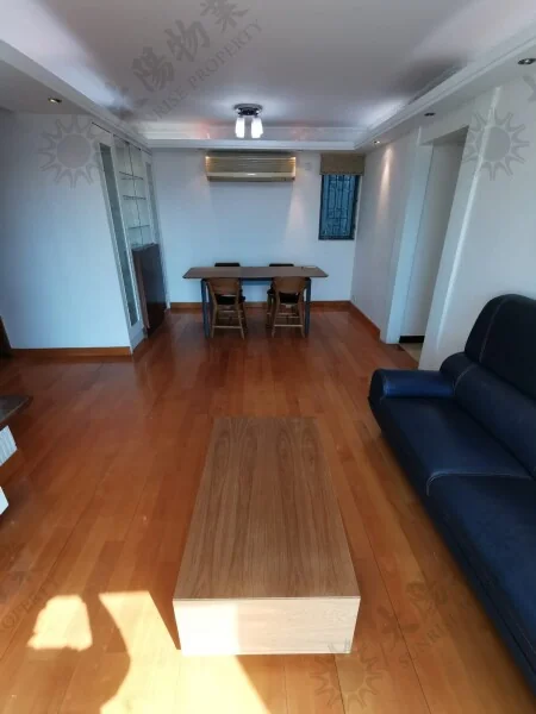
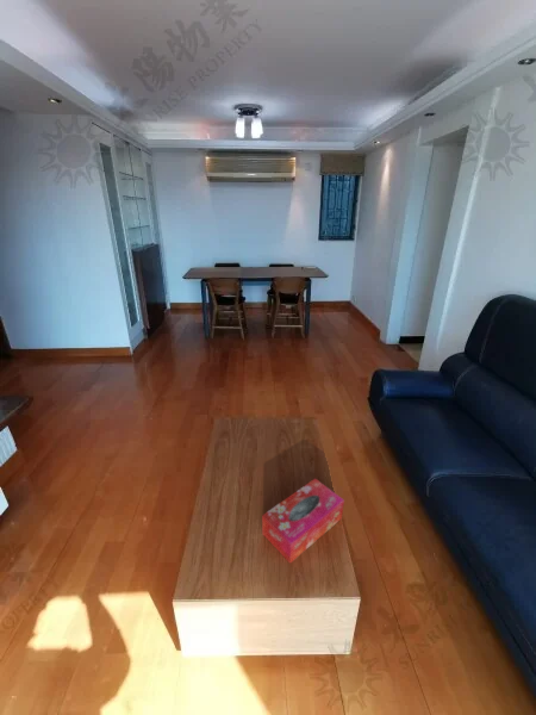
+ tissue box (304, 516)
